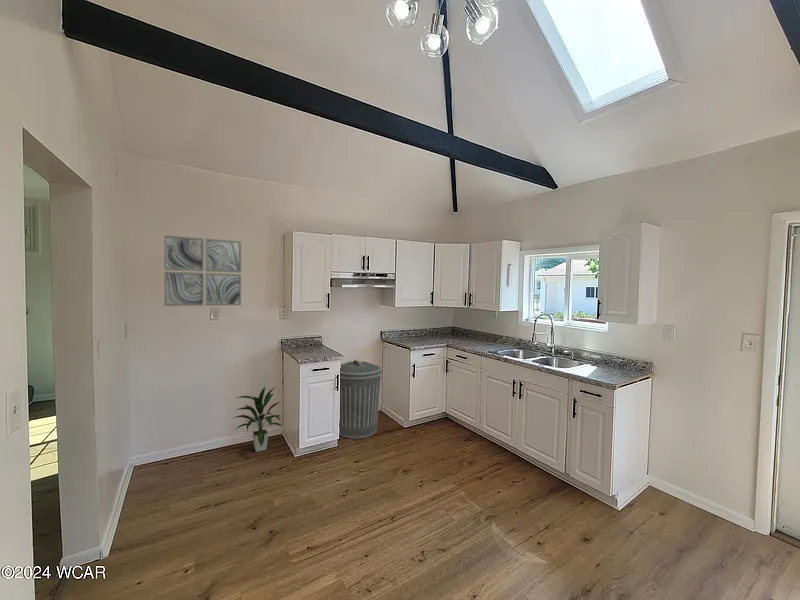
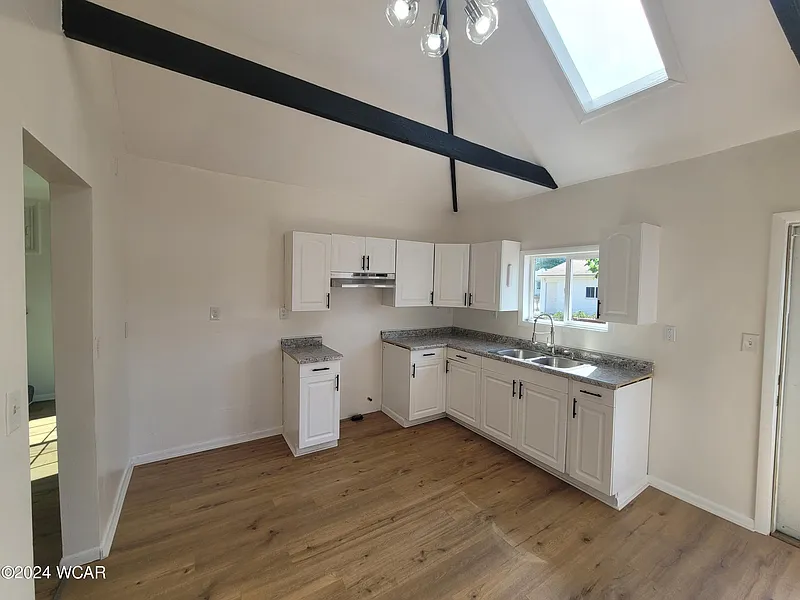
- indoor plant (259, 418)
- wall art (203, 273)
- trash can (357, 395)
